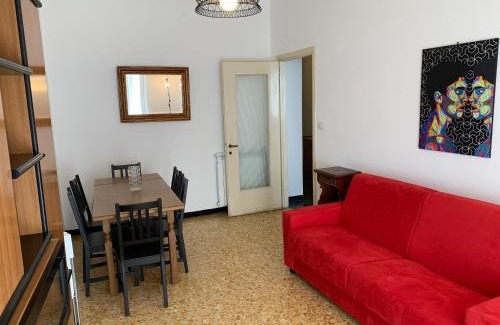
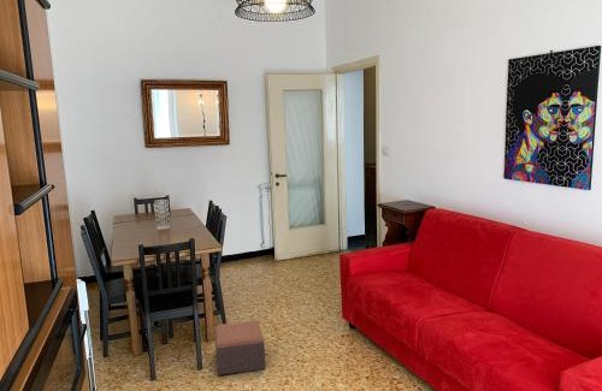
+ footstool (238, 345)
